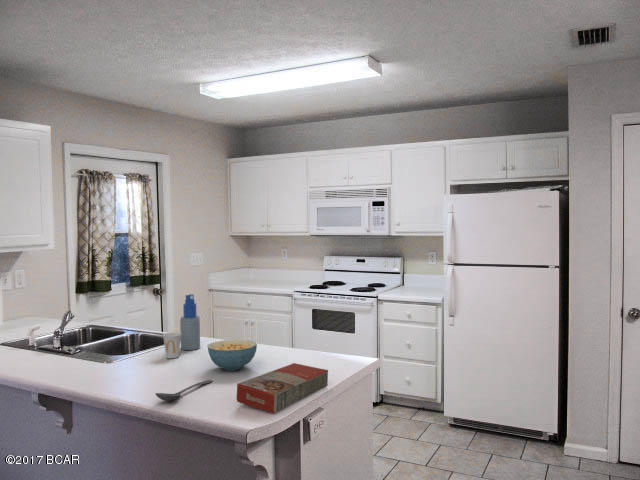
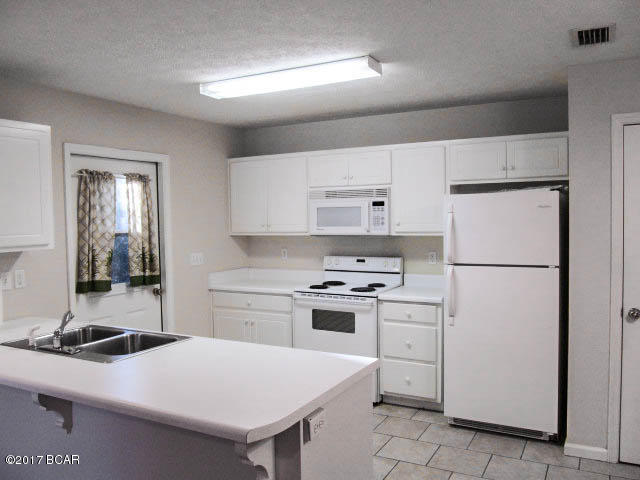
- cereal bowl (232, 356)
- cup (172, 345)
- spray bottle (190, 321)
- macaroni box (284, 385)
- stirrer (186, 388)
